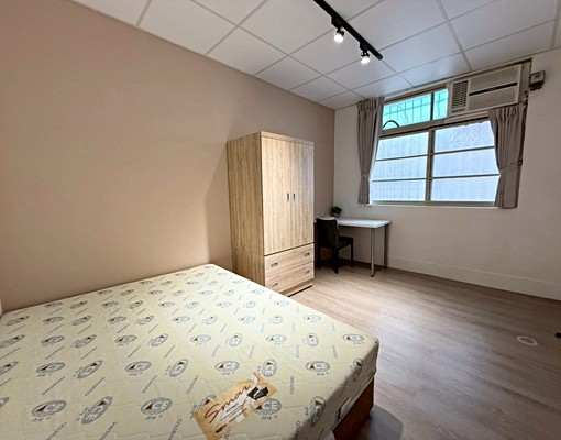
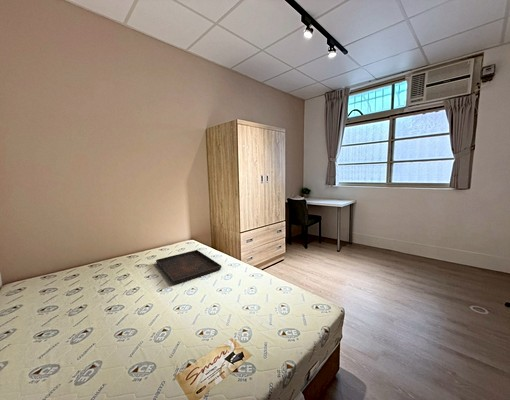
+ serving tray (187, 264)
